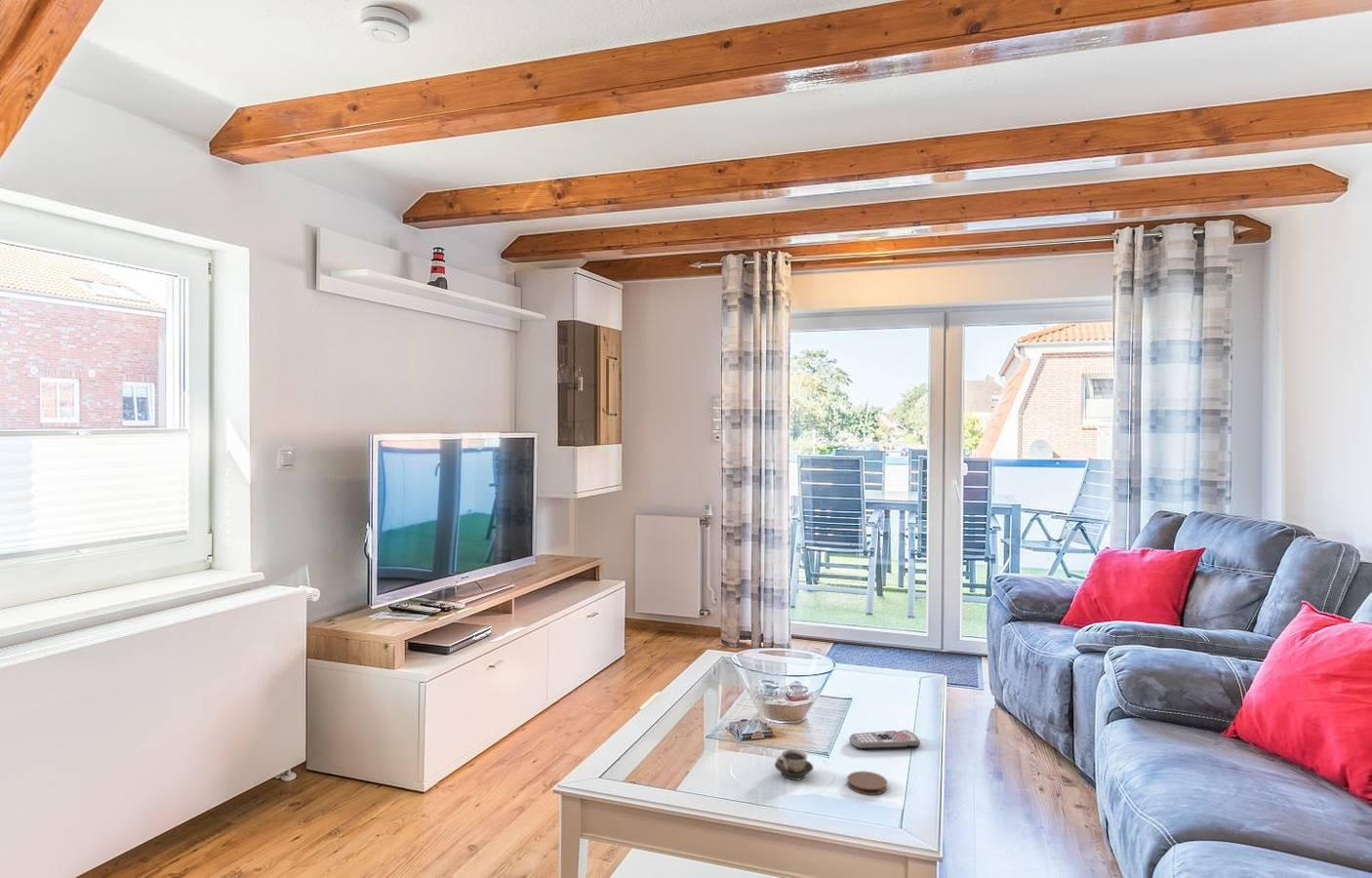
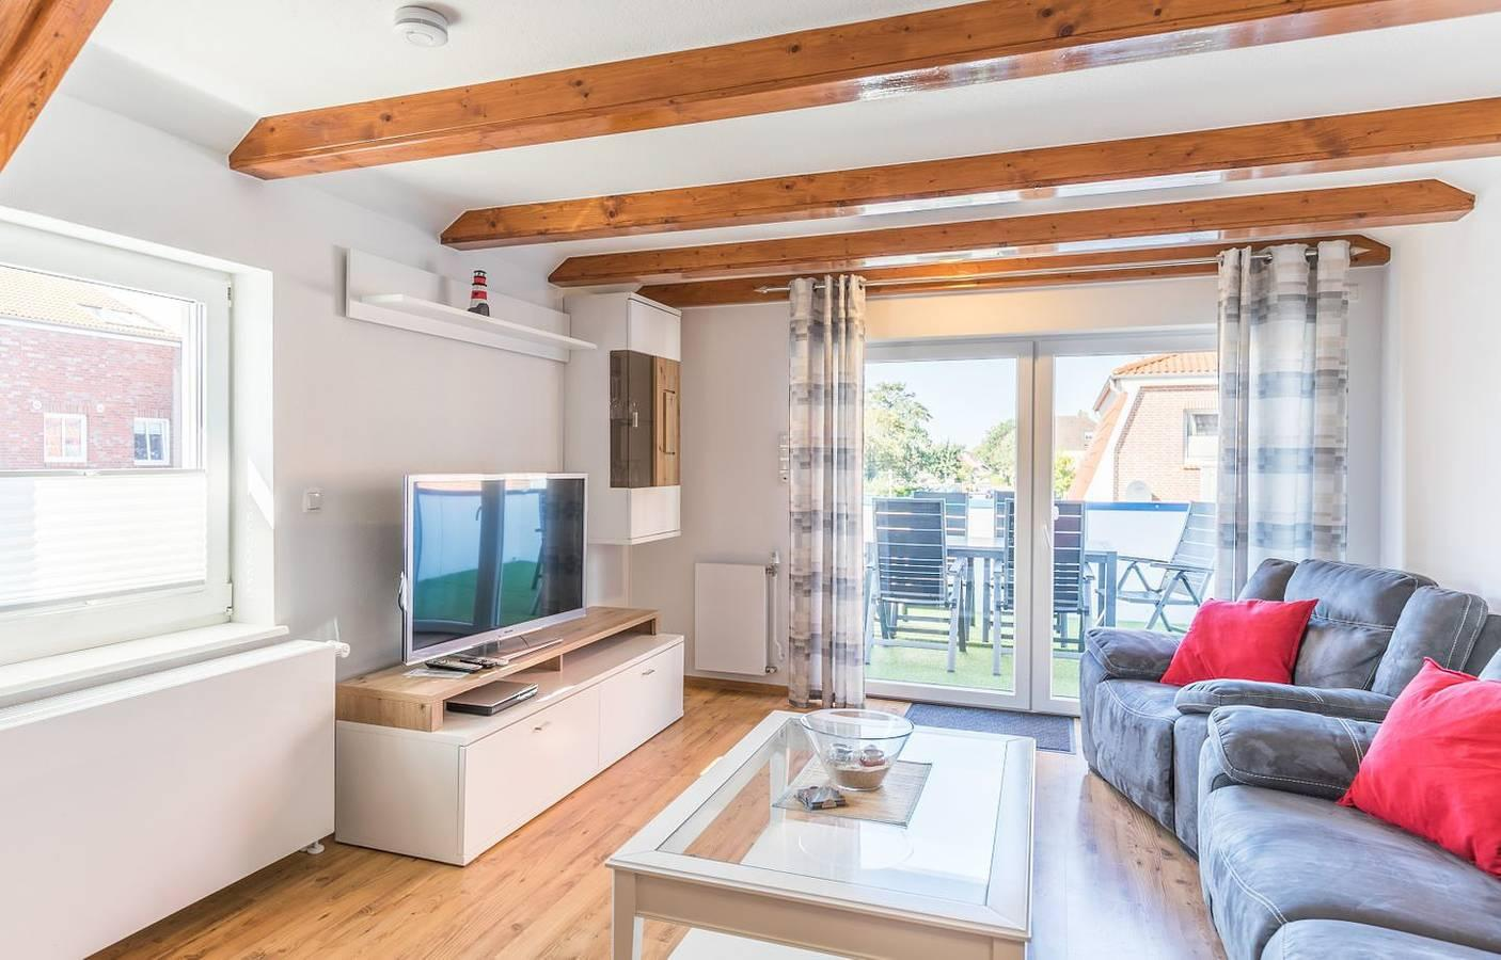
- coaster (867, 782)
- cup (793, 764)
- remote control (883, 740)
